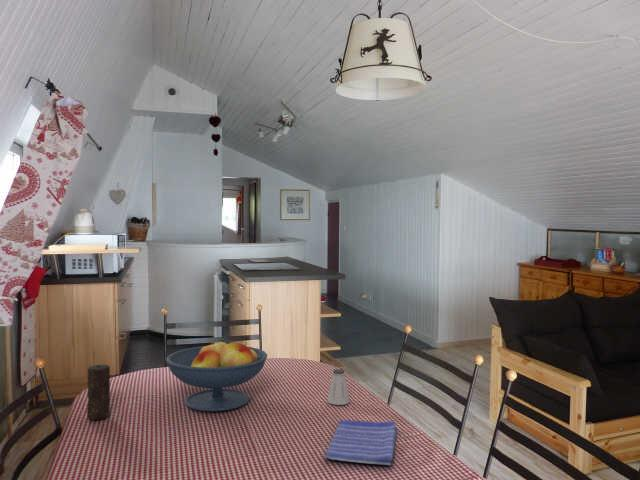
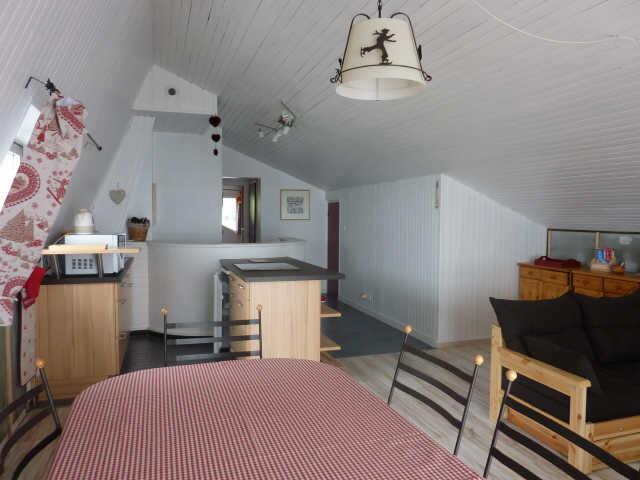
- saltshaker (338, 385)
- candle (98, 391)
- dish towel (363, 438)
- fruit bowl (217, 370)
